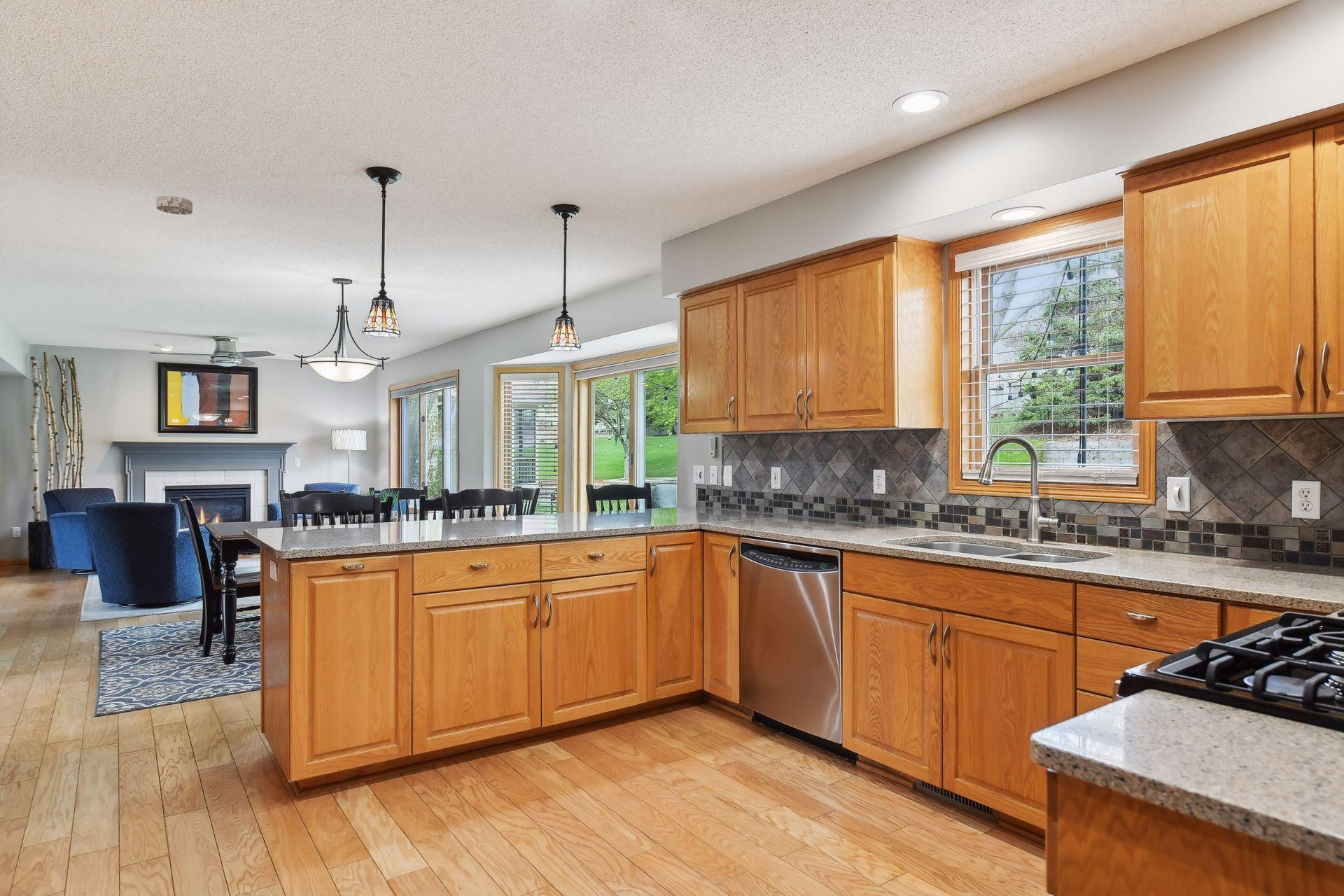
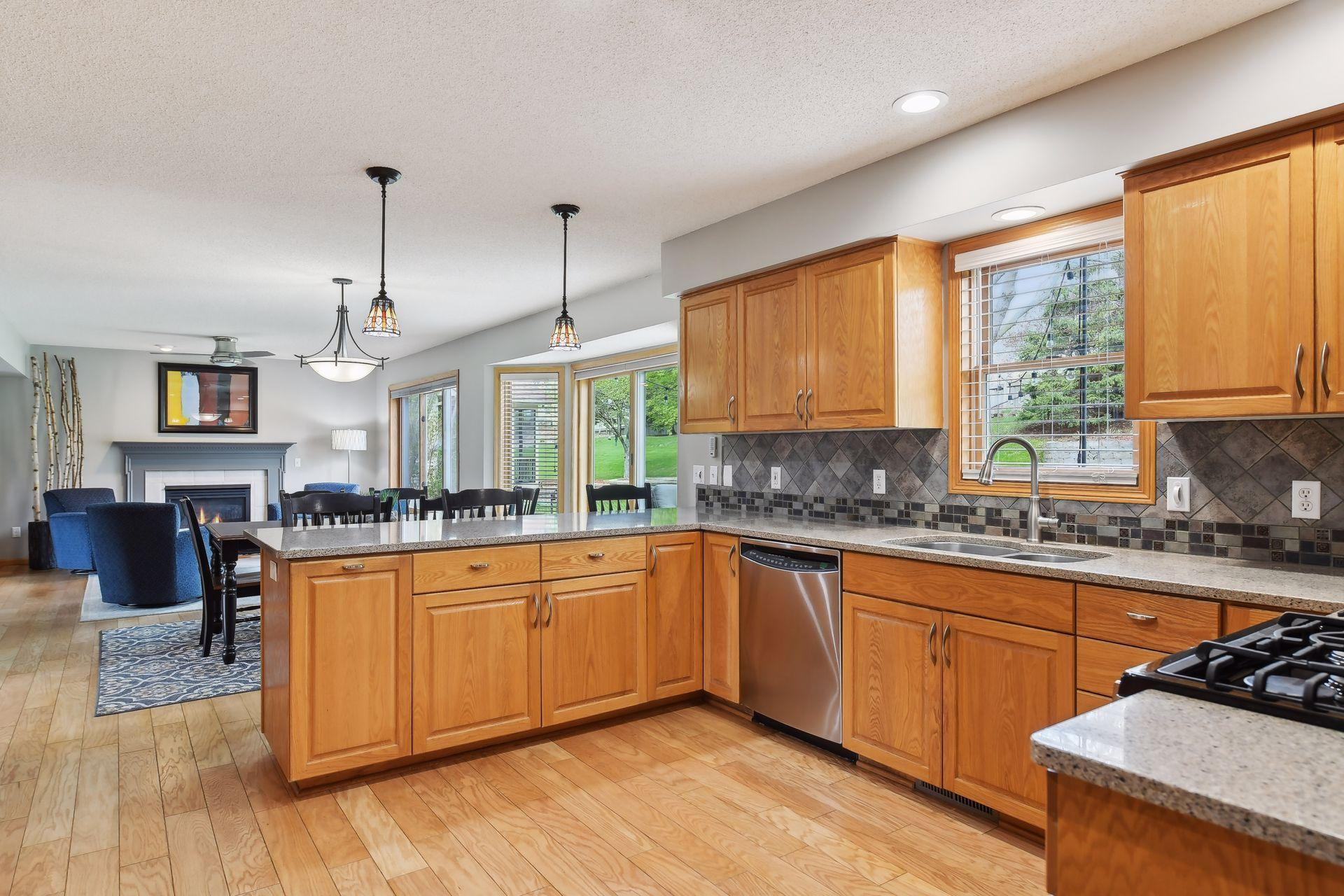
- smoke detector (174, 204)
